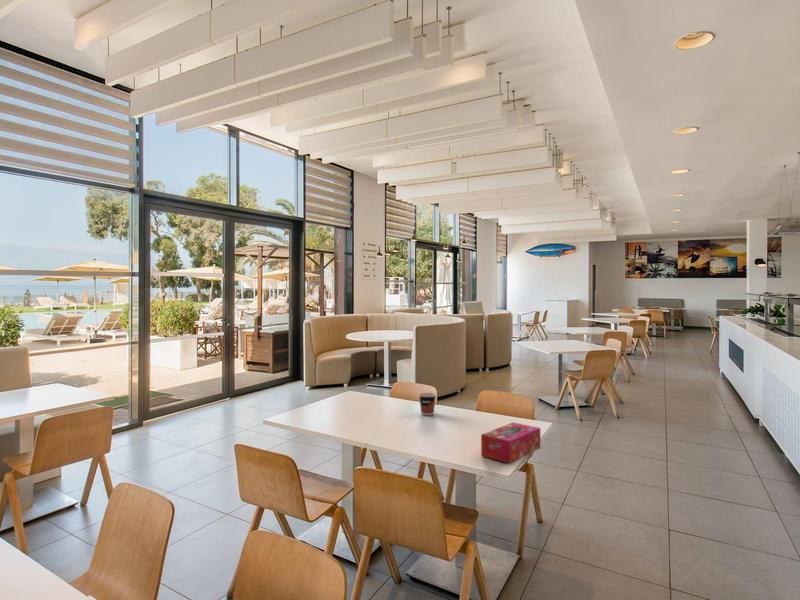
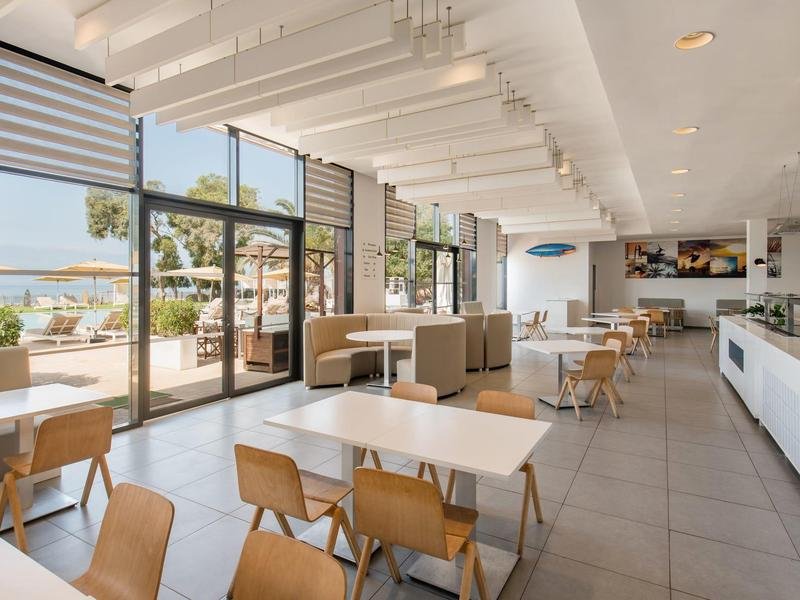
- cup (427, 404)
- tissue box (511, 441)
